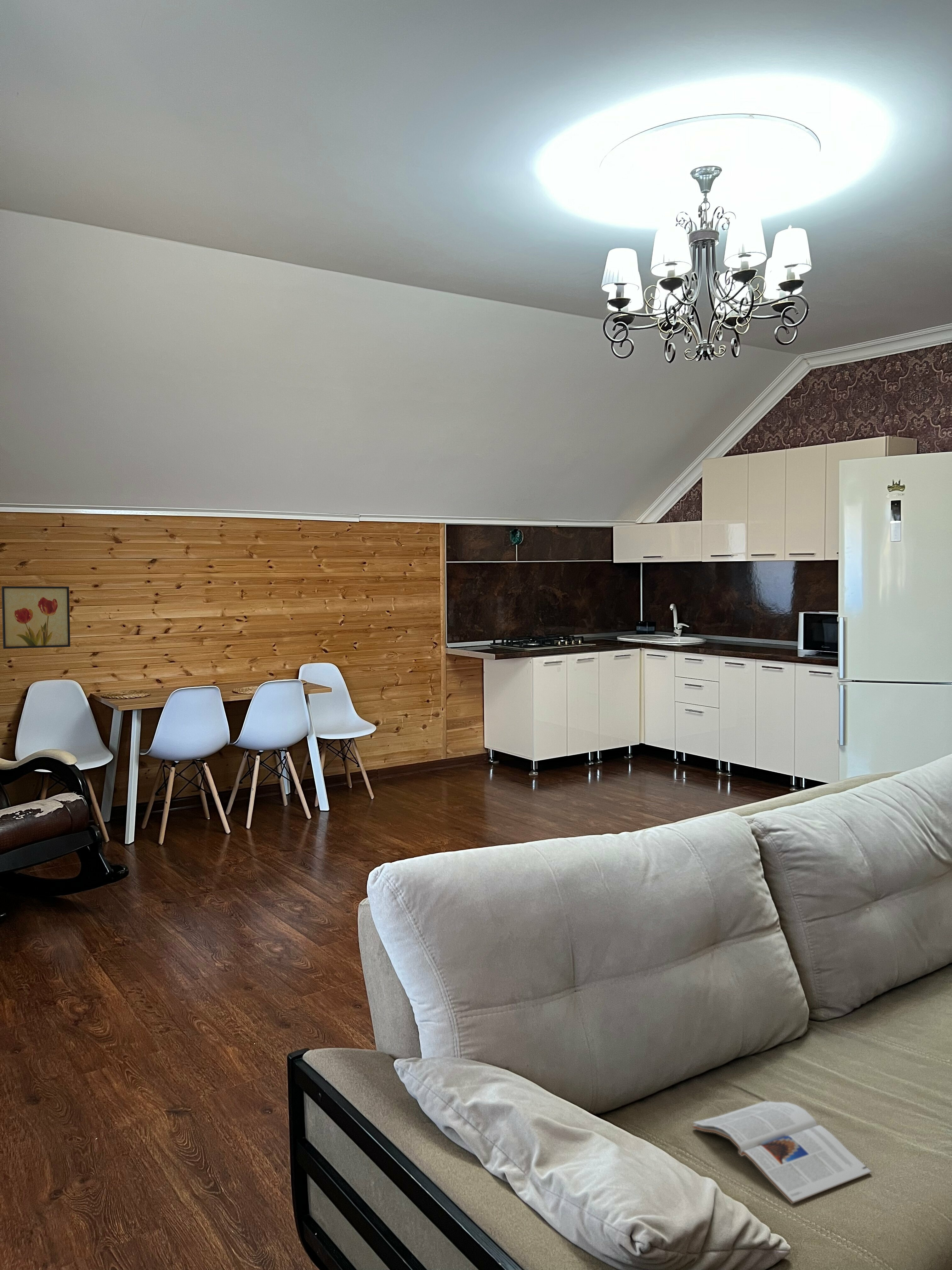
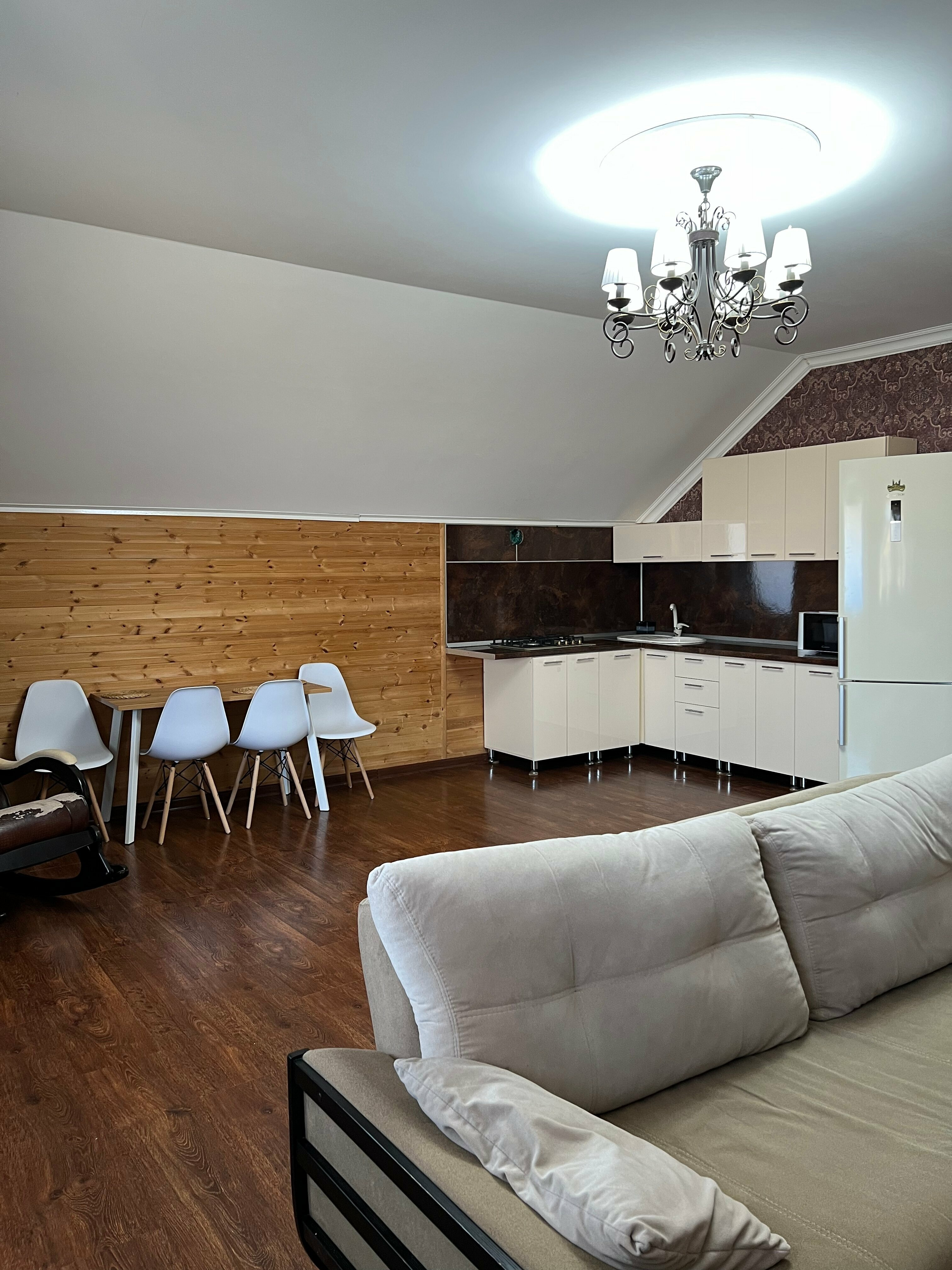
- wall art (36, 617)
- magazine (778, 1139)
